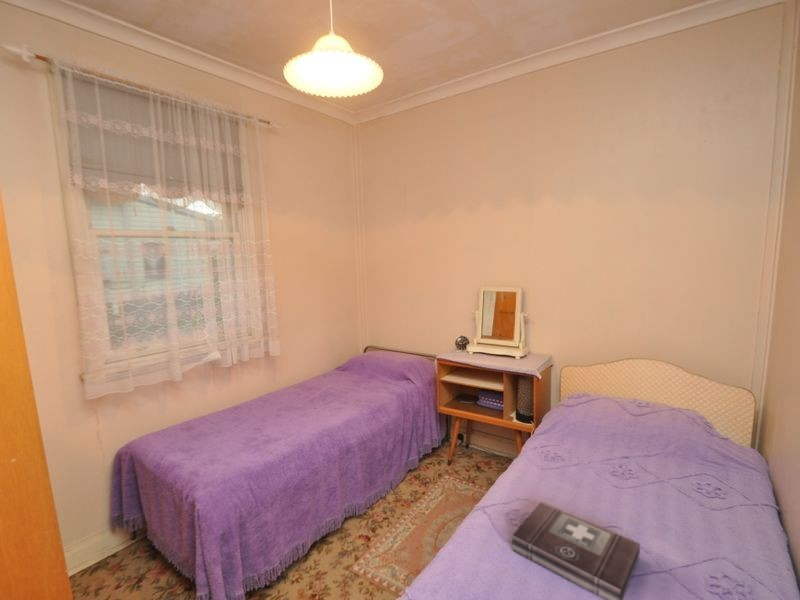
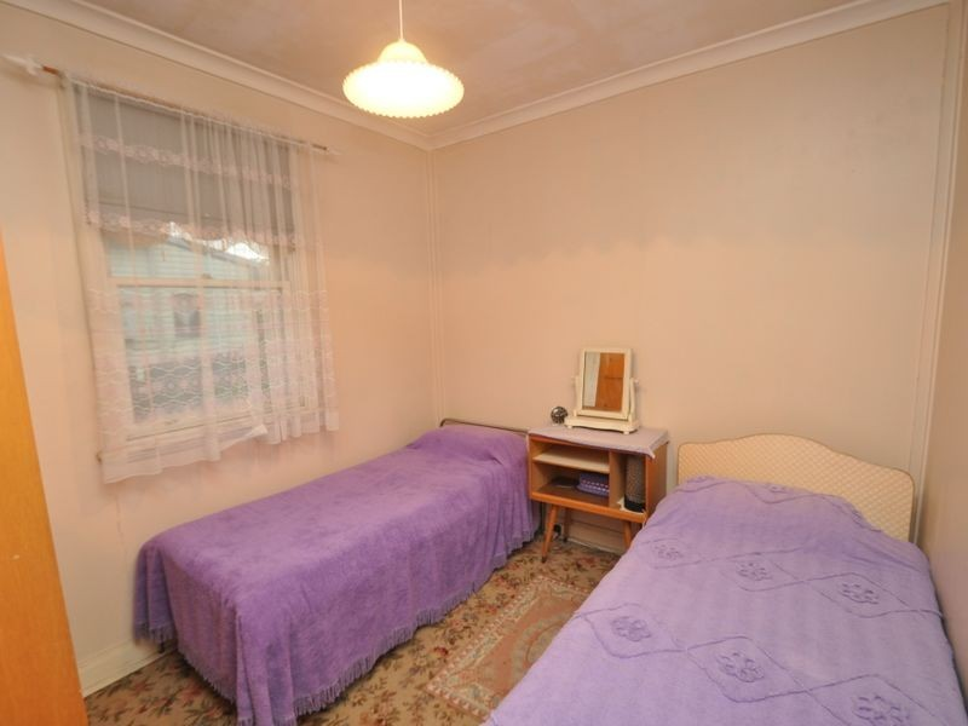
- first aid kit (574, 546)
